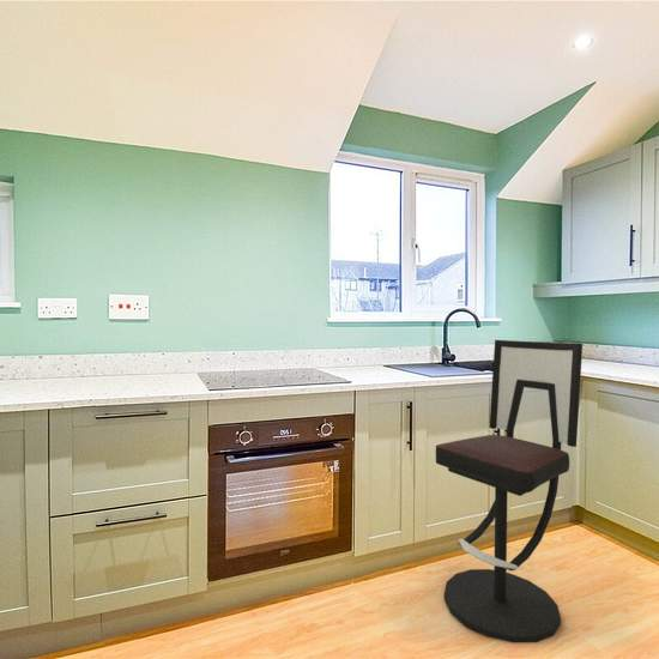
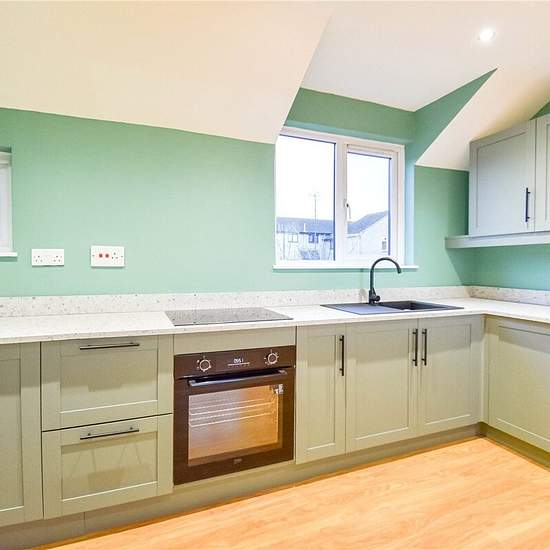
- bar stool (506, 472)
